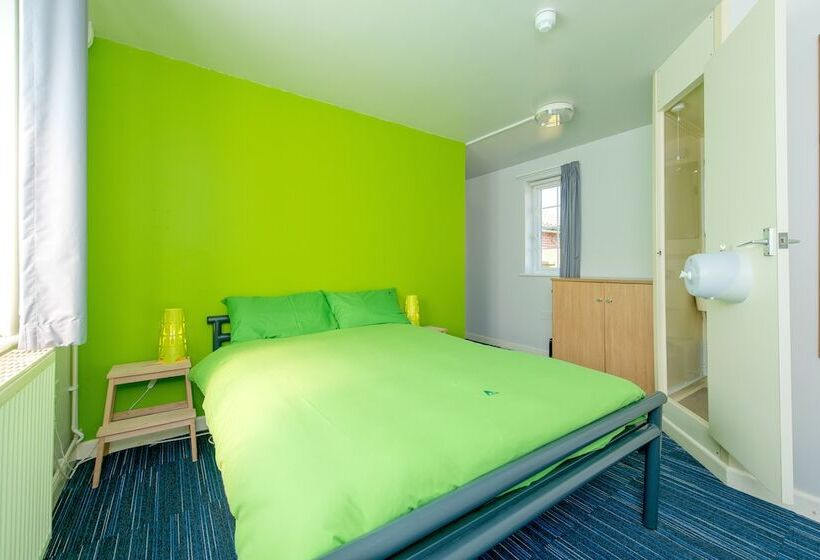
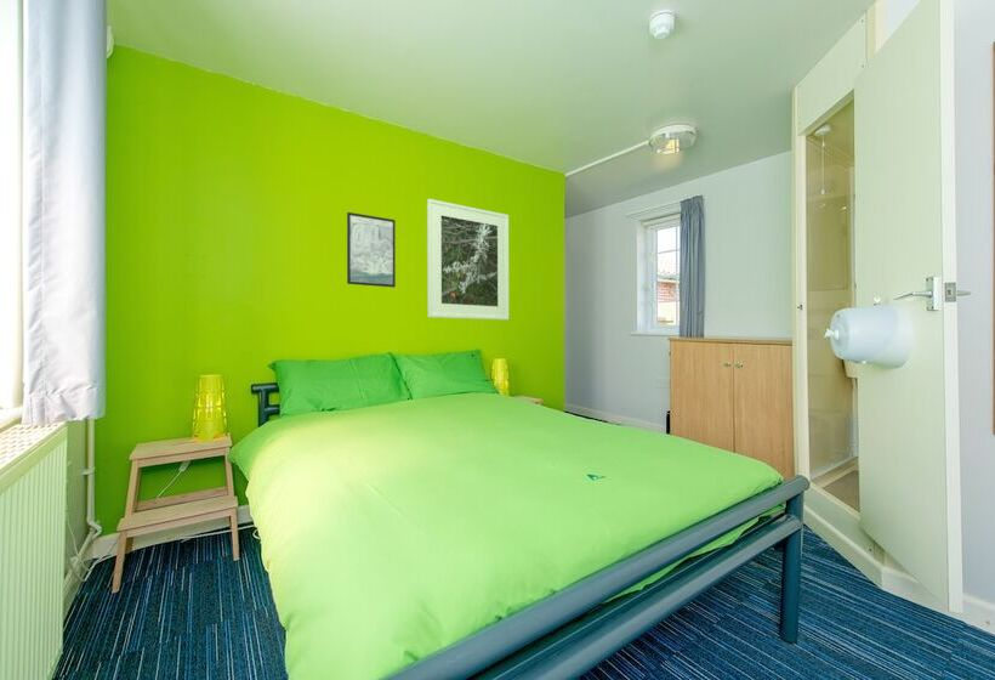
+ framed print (470, 262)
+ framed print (371, 250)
